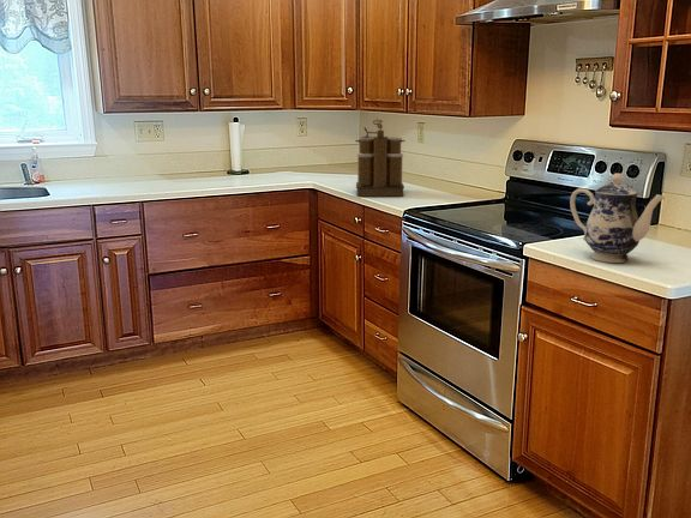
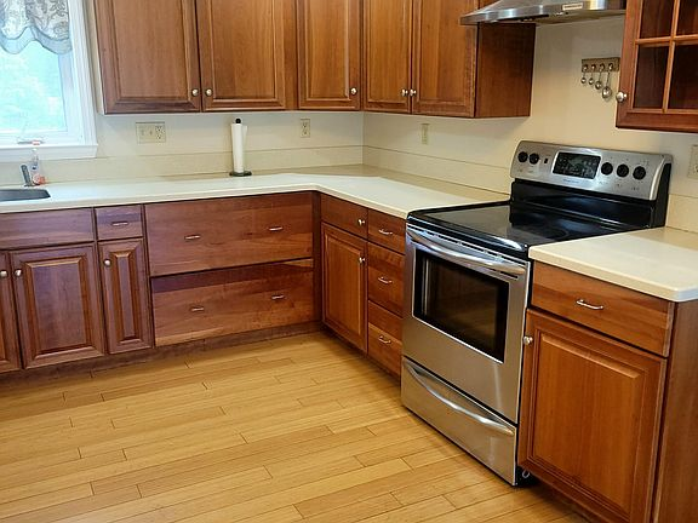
- teapot (613, 216)
- coffee maker (379, 156)
